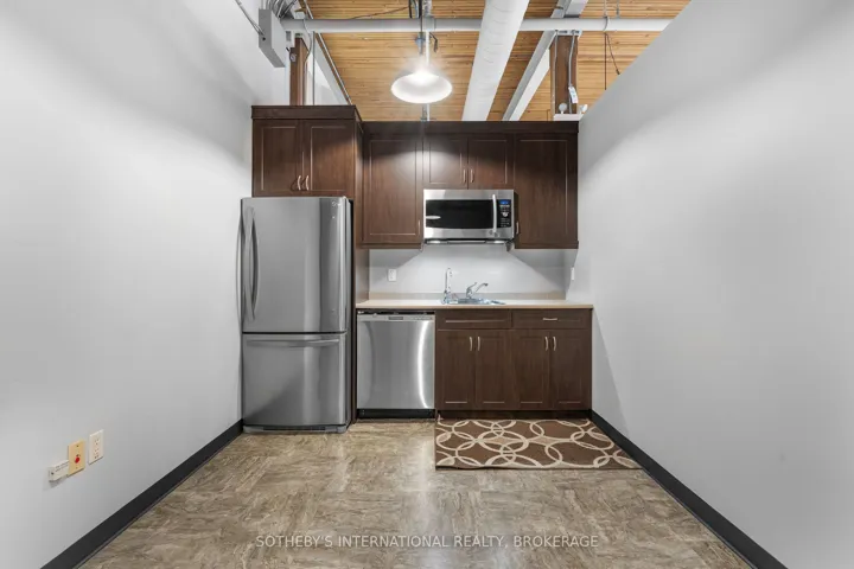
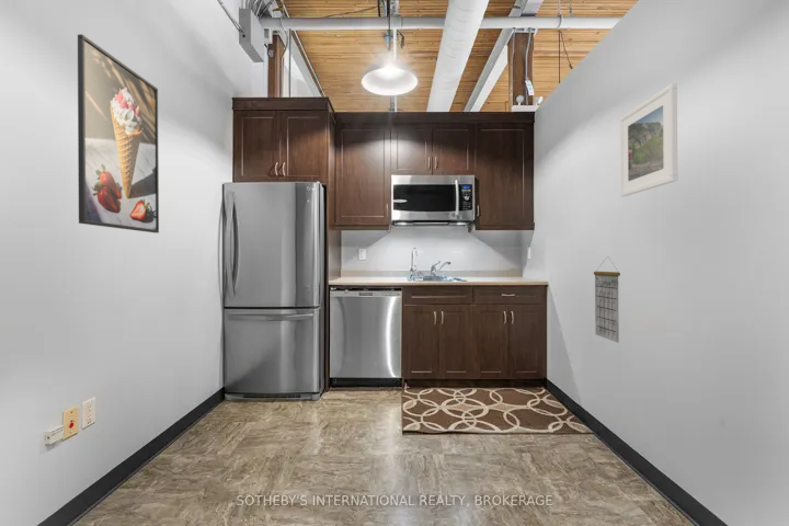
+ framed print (645, 146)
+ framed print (123, 147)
+ calendar (606, 297)
